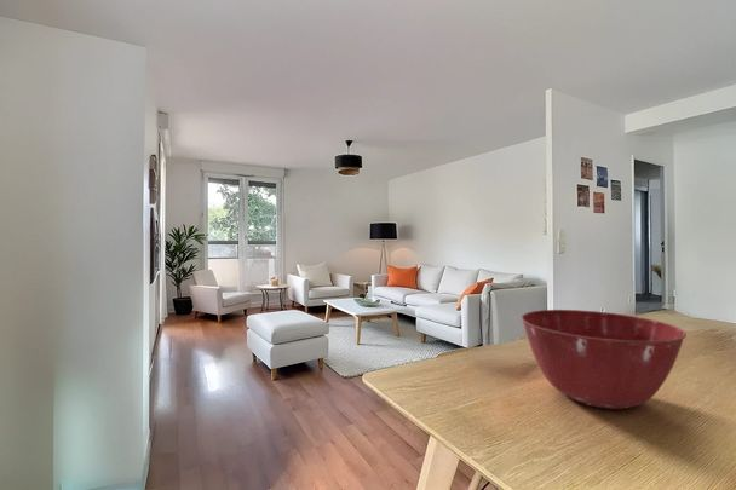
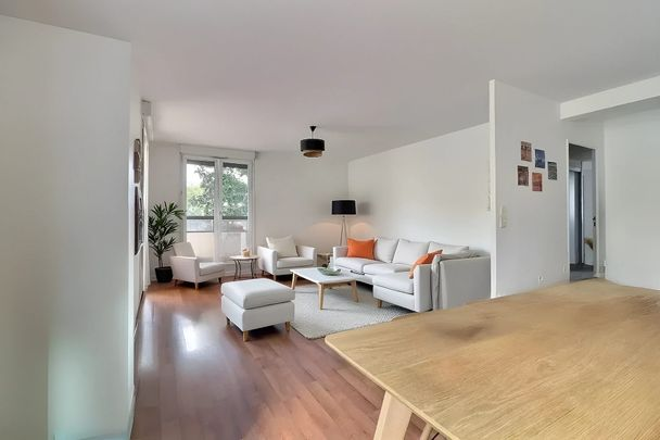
- mixing bowl (596, 358)
